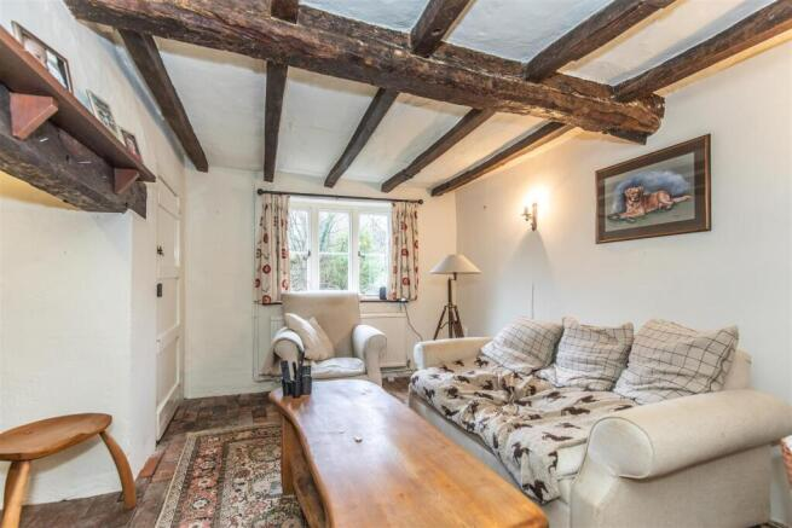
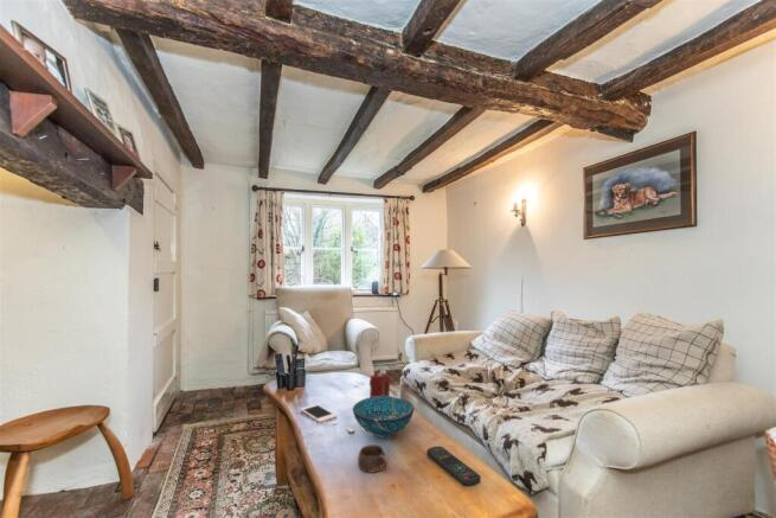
+ cup (373, 460)
+ remote control (451, 463)
+ candle (379, 385)
+ cell phone (318, 413)
+ decorative bowl (383, 420)
